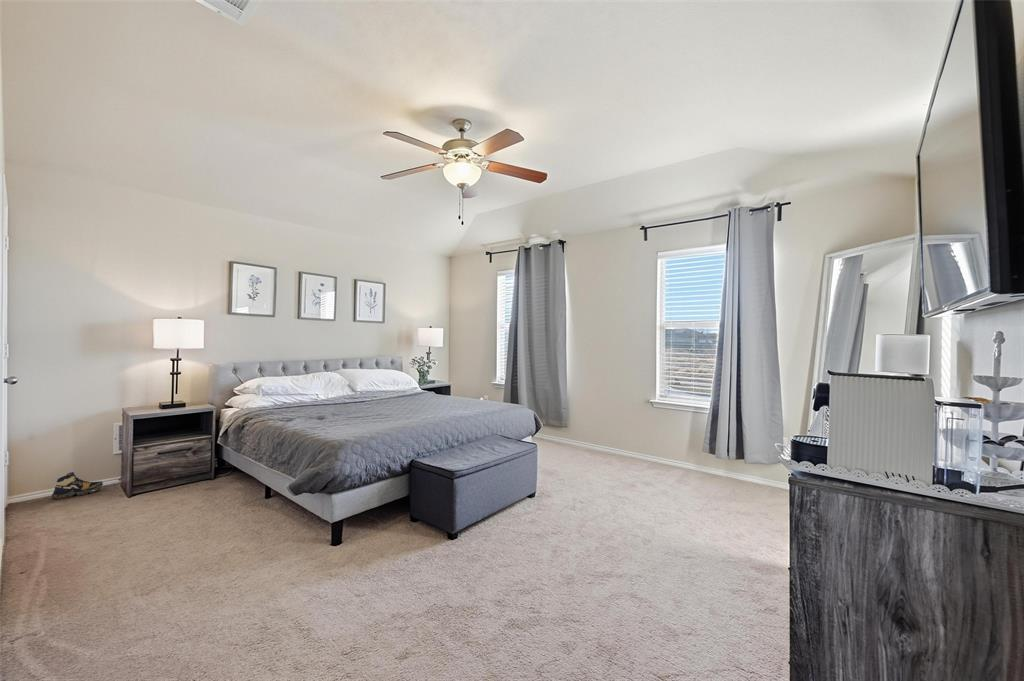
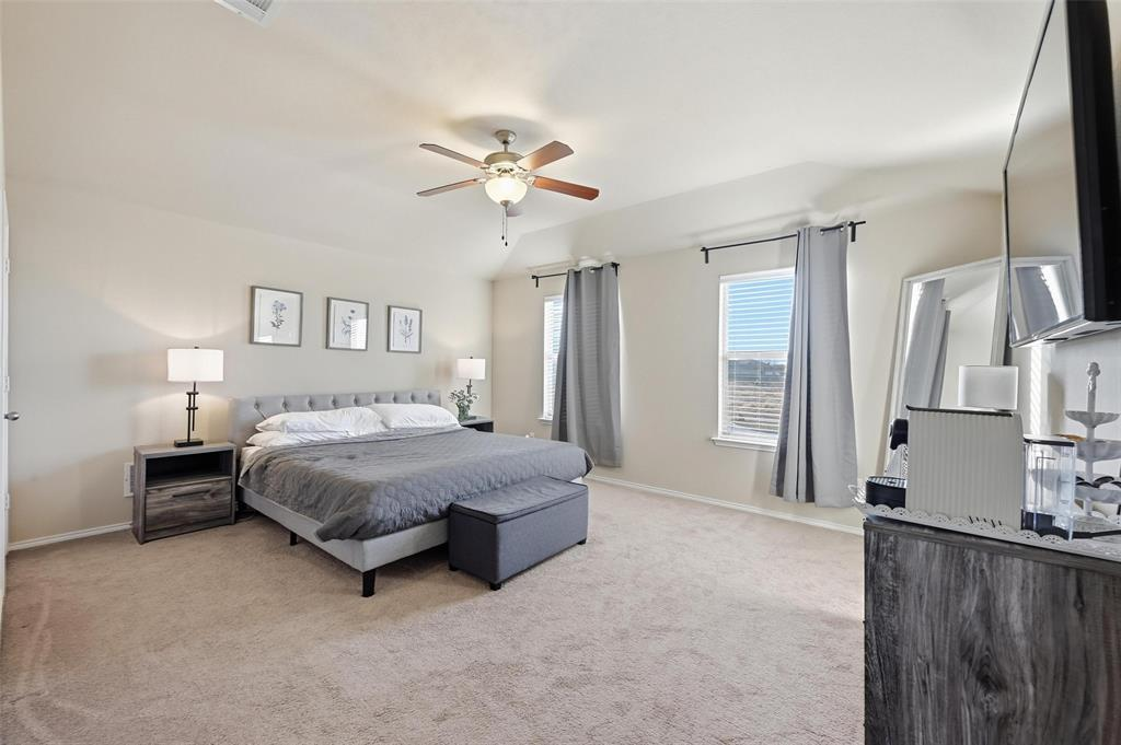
- shoe (78, 482)
